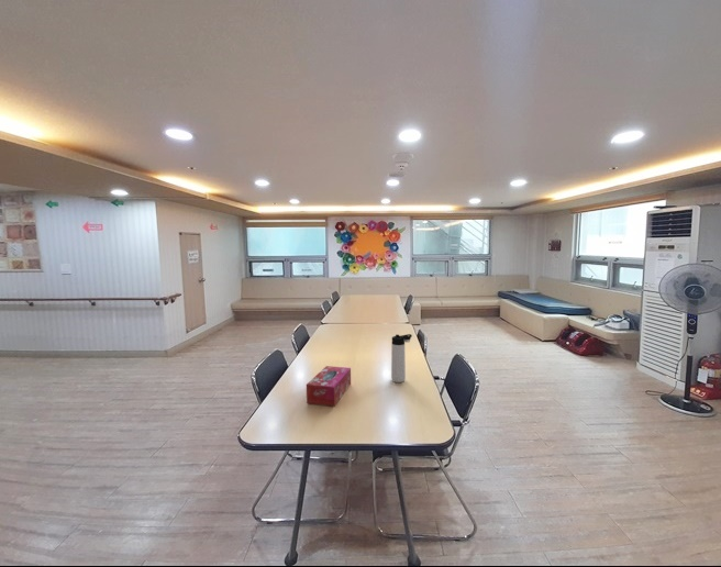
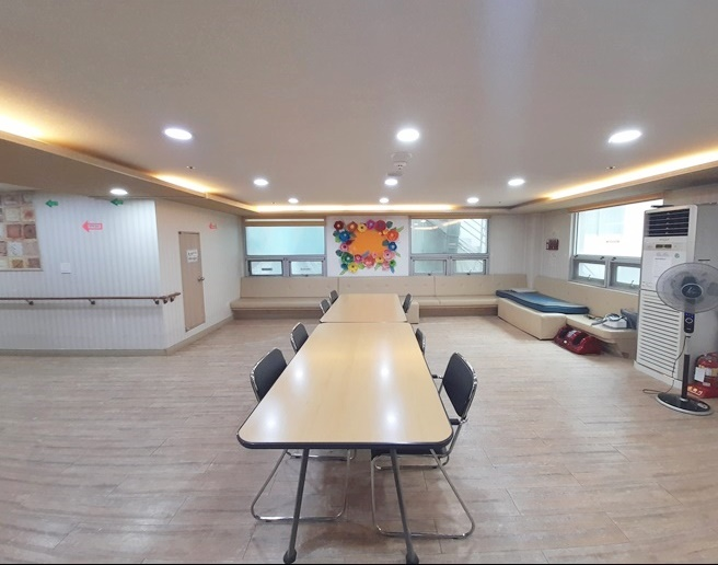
- thermos bottle (401, 357)
- tissue box (330, 383)
